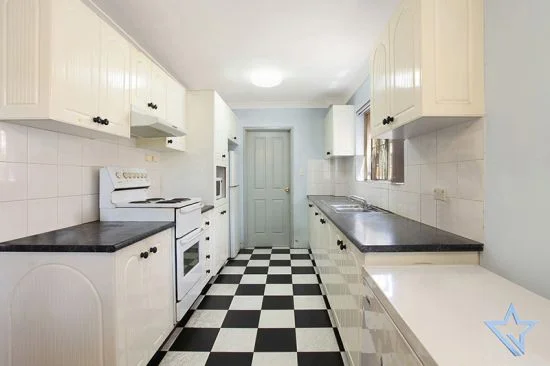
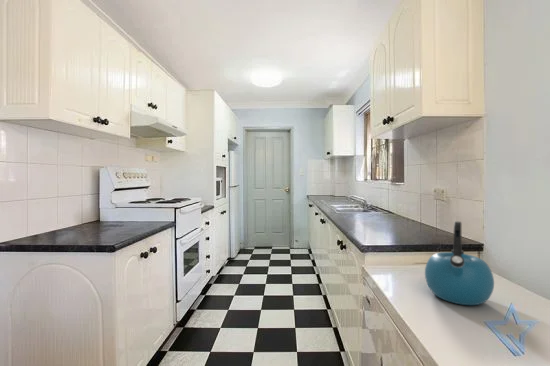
+ kettle (457, 260)
